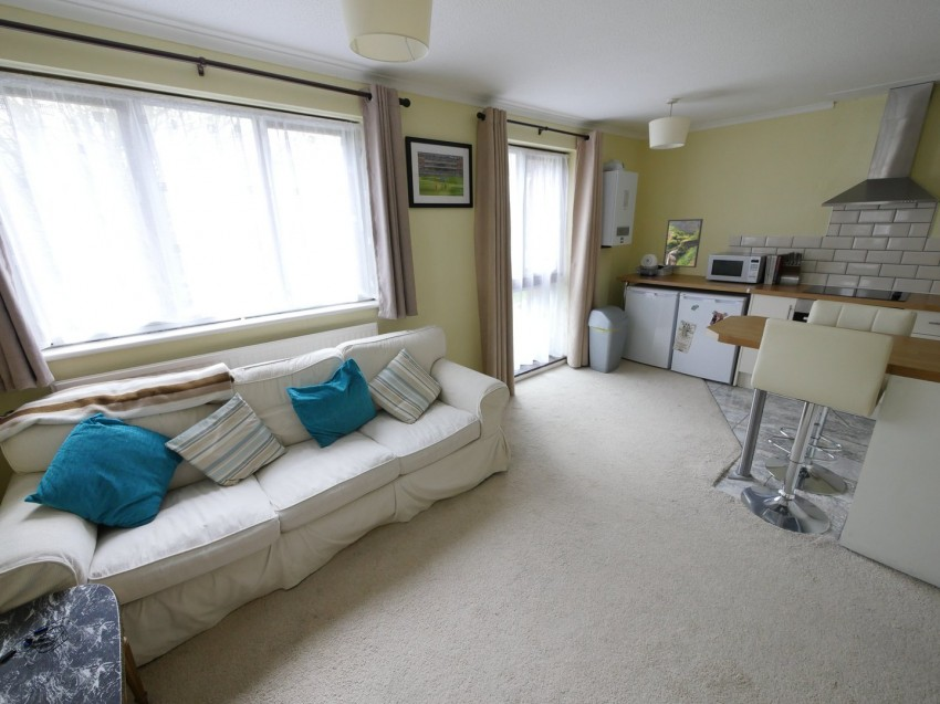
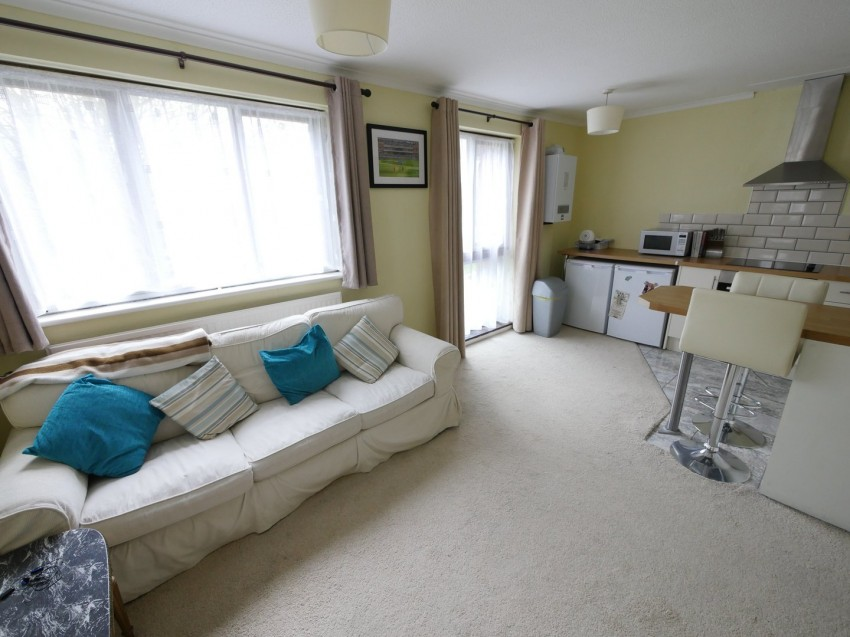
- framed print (681, 243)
